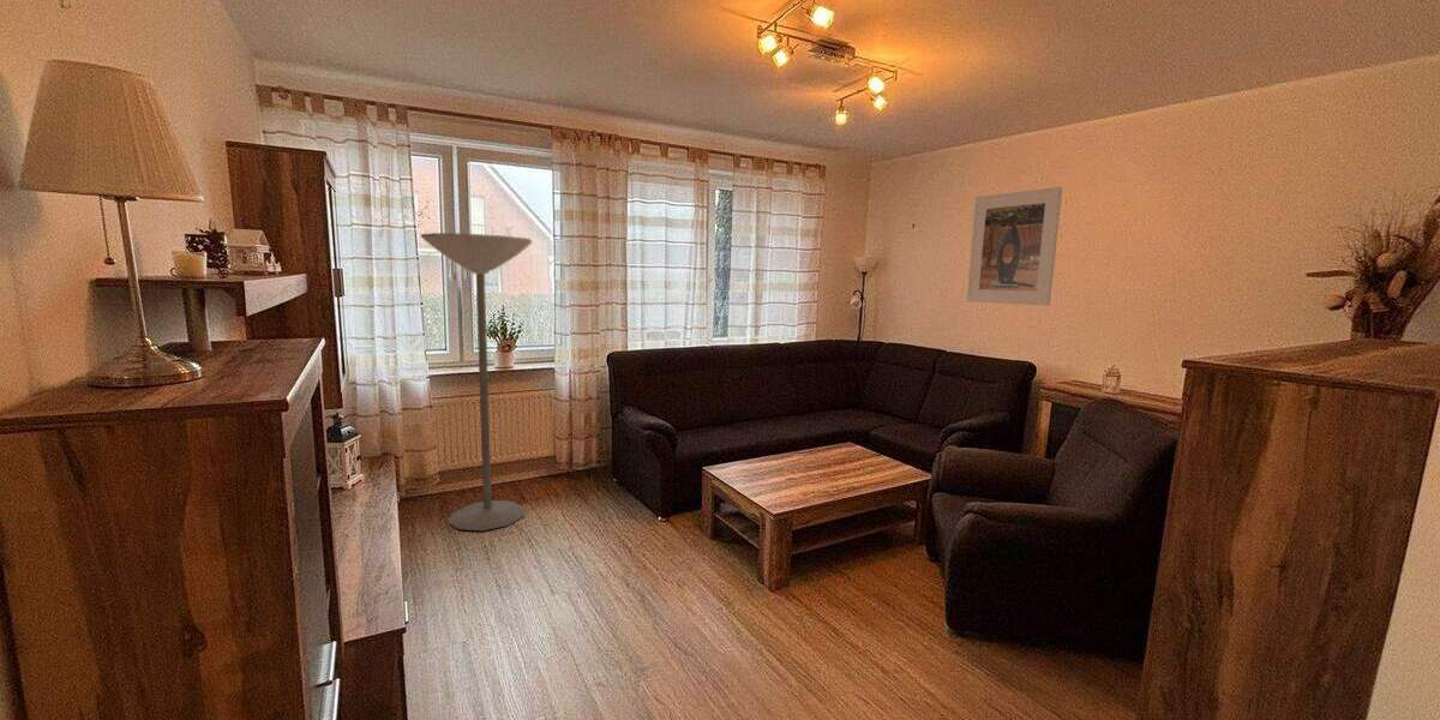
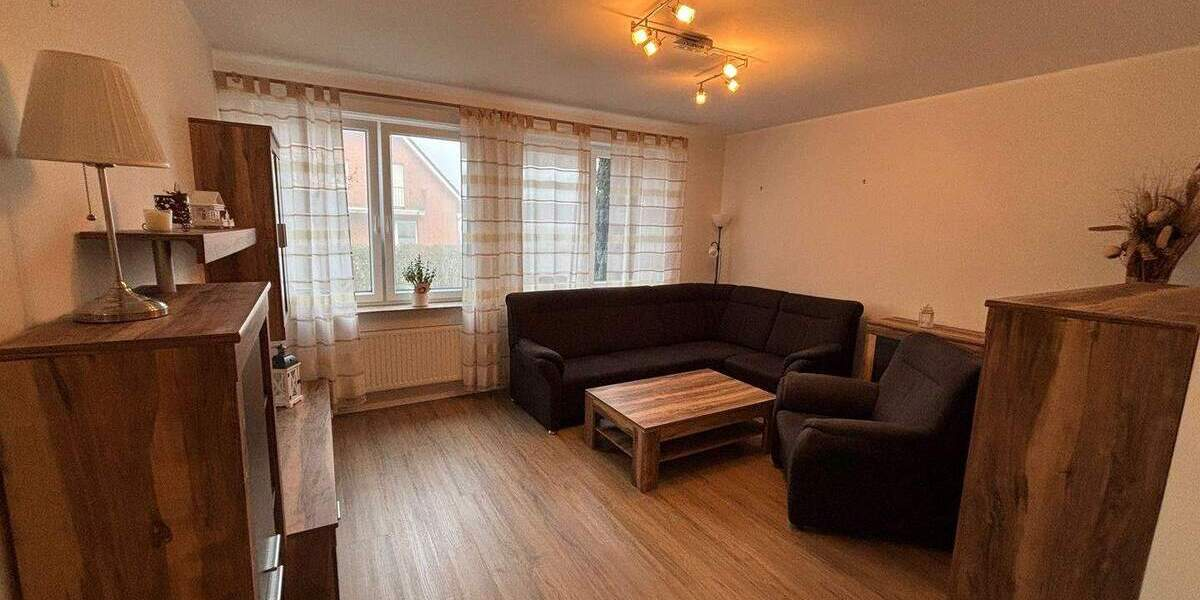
- floor lamp (484, 380)
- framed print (1010, 248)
